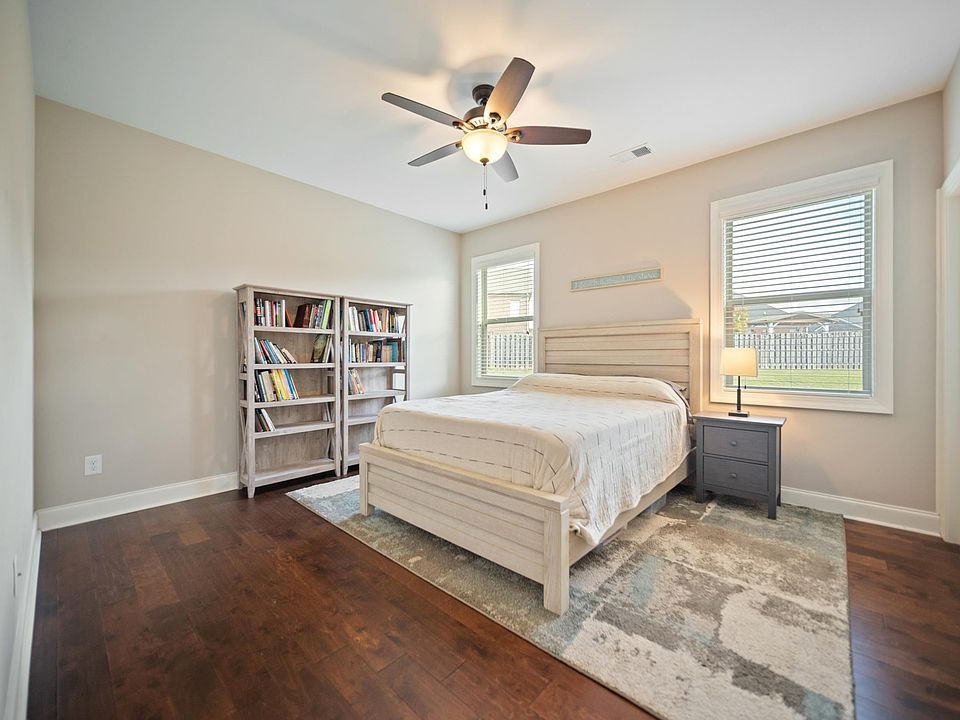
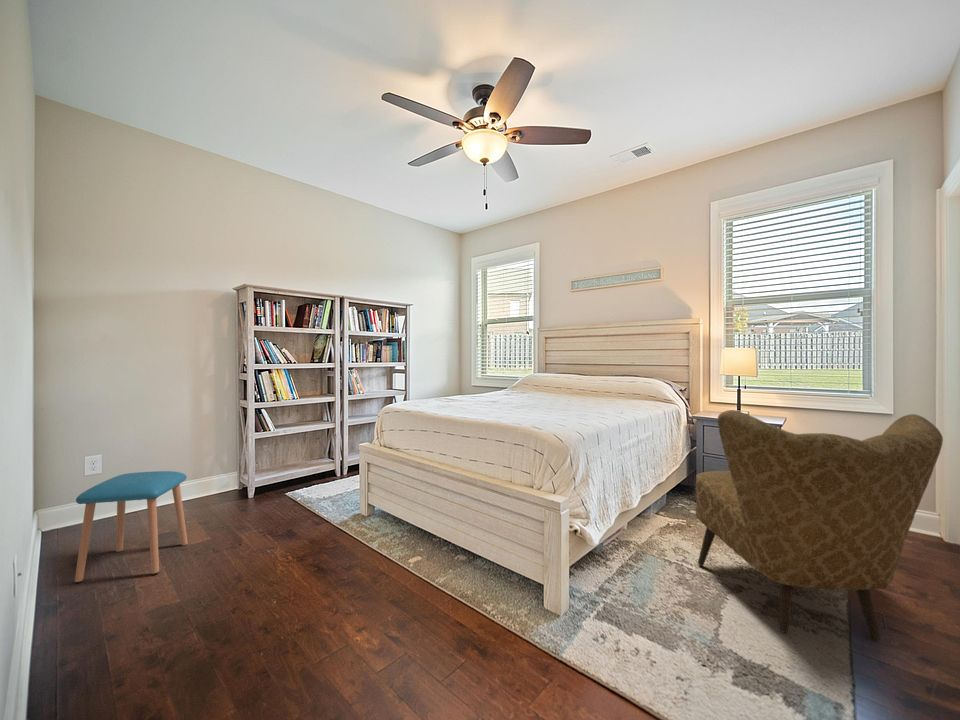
+ stool (124, 518)
+ armchair (794, 505)
